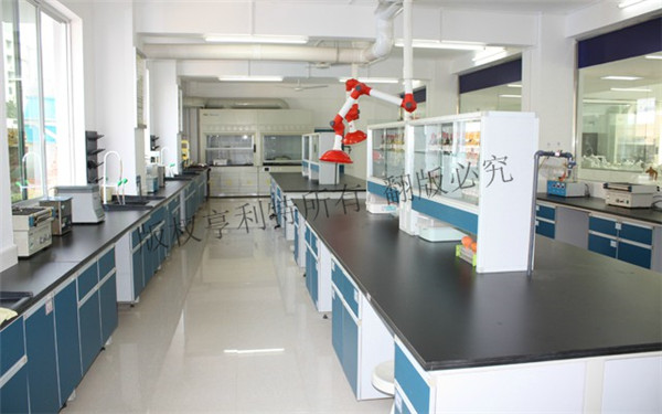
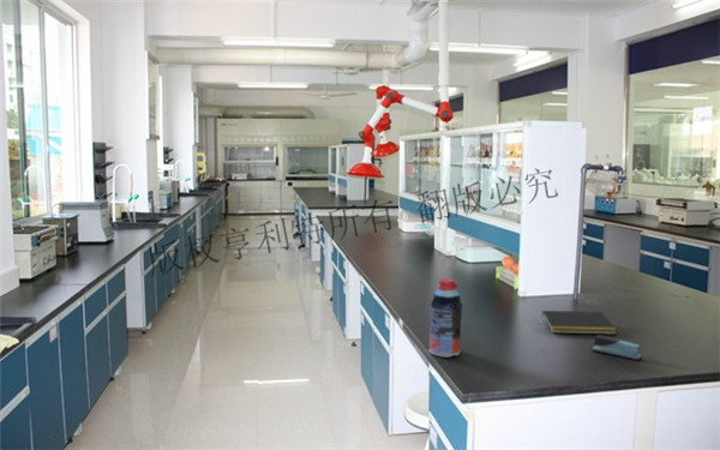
+ bottle (445, 316)
+ notepad (577, 322)
+ stapler (616, 346)
